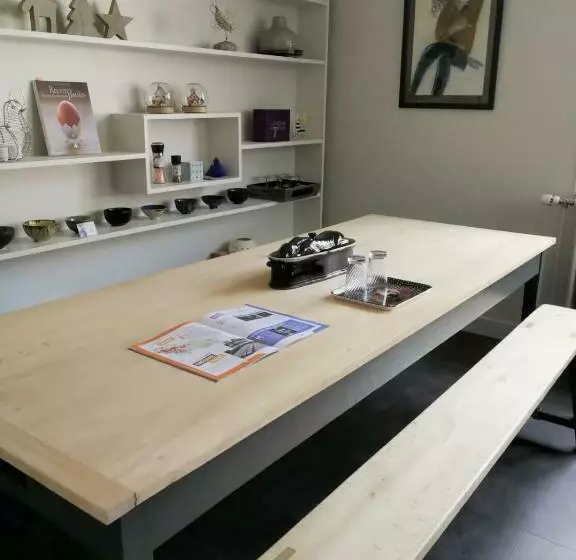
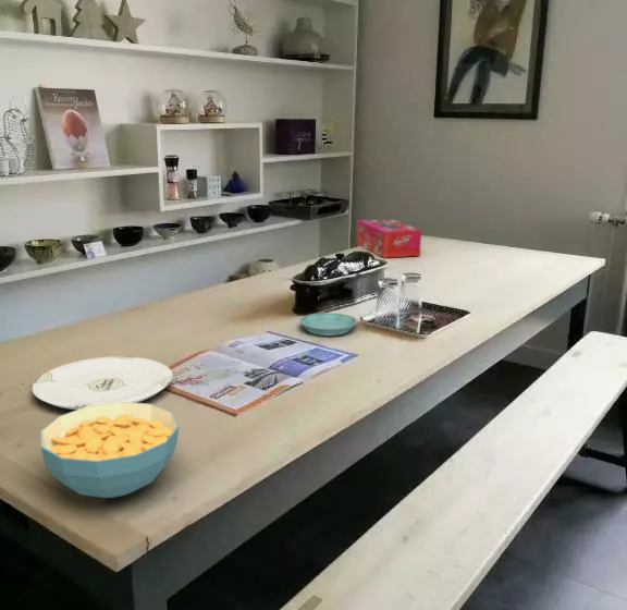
+ plate (104, 383)
+ tissue box (386, 236)
+ saucer (328, 325)
+ cereal bowl (112, 457)
